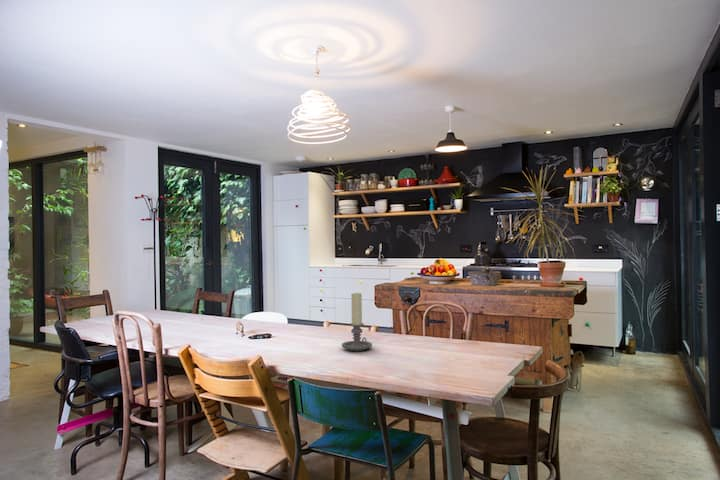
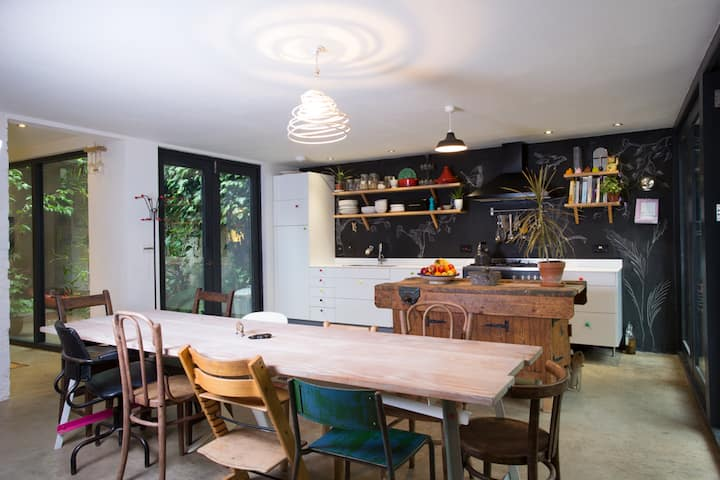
- candle holder (358, 320)
